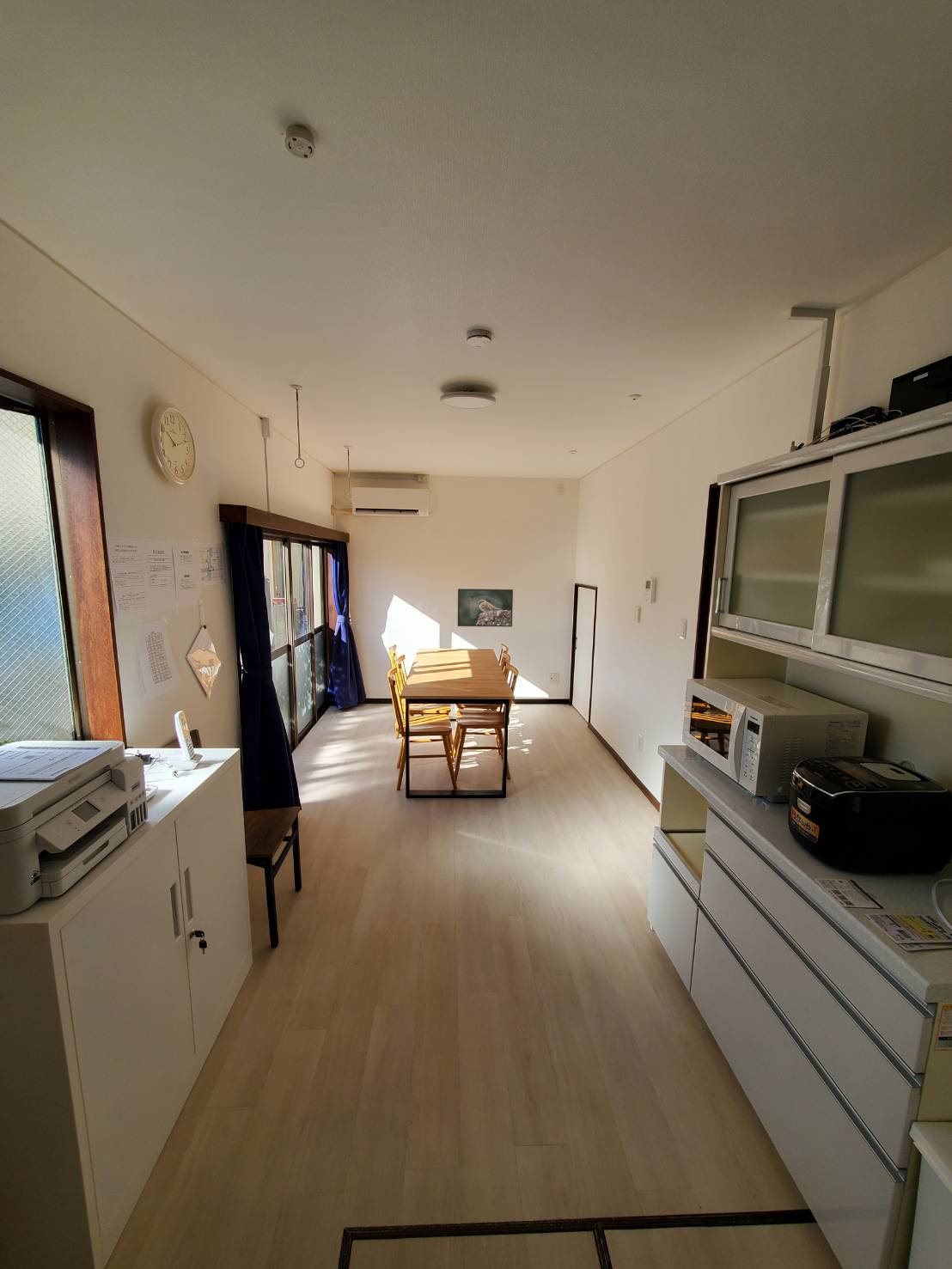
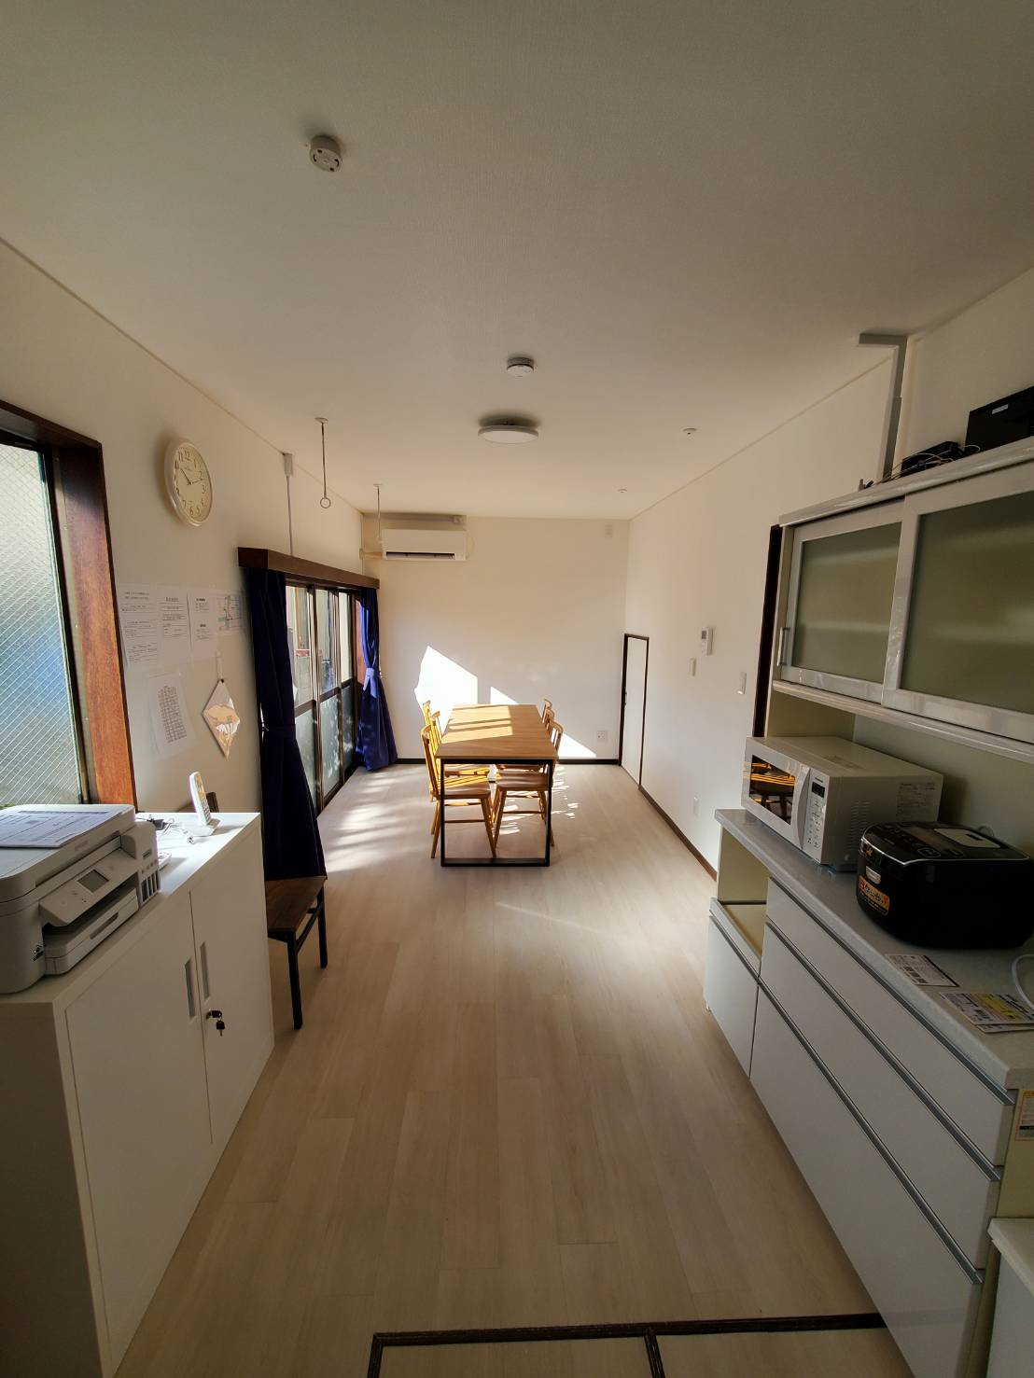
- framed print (485, 607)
